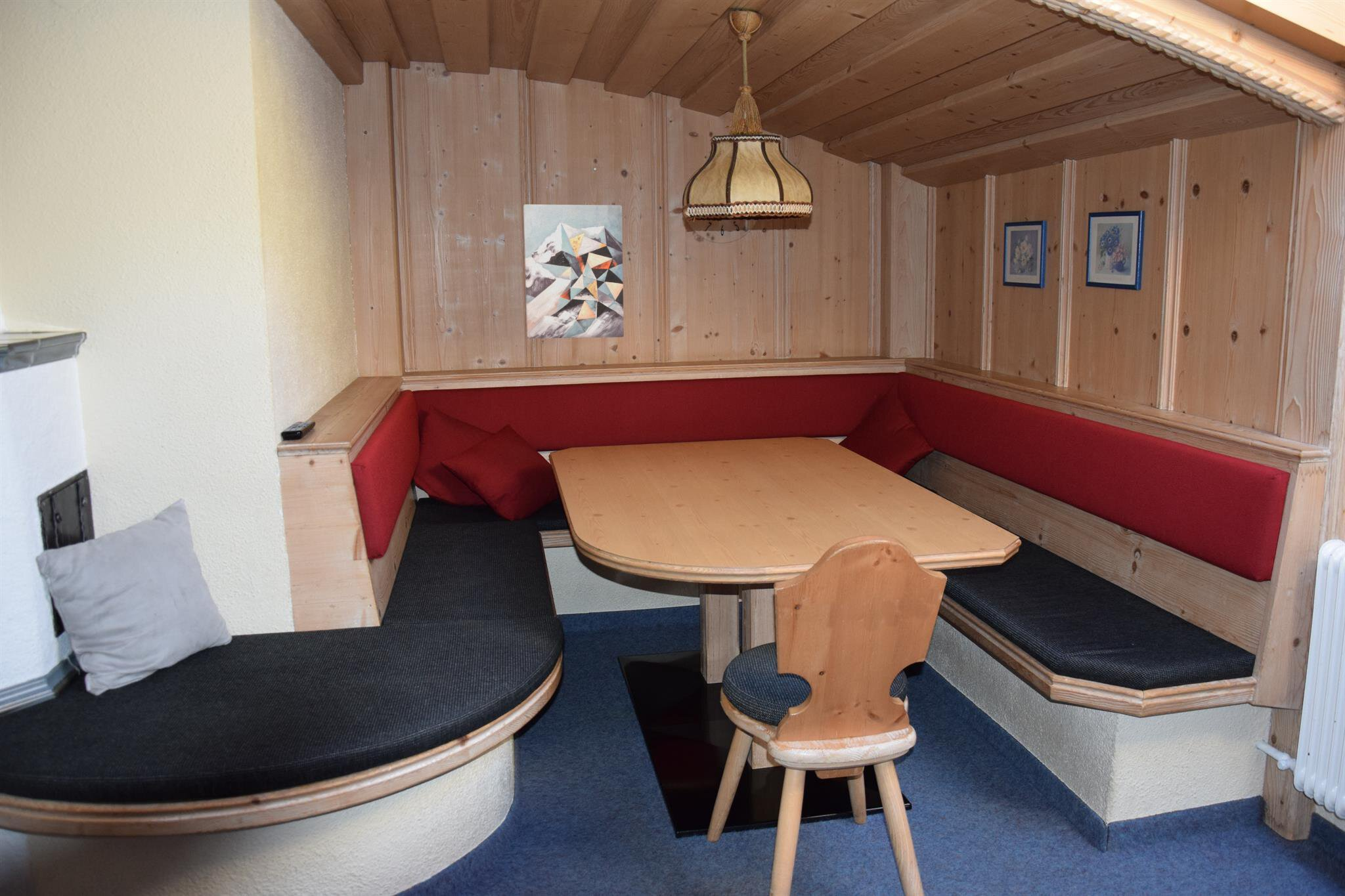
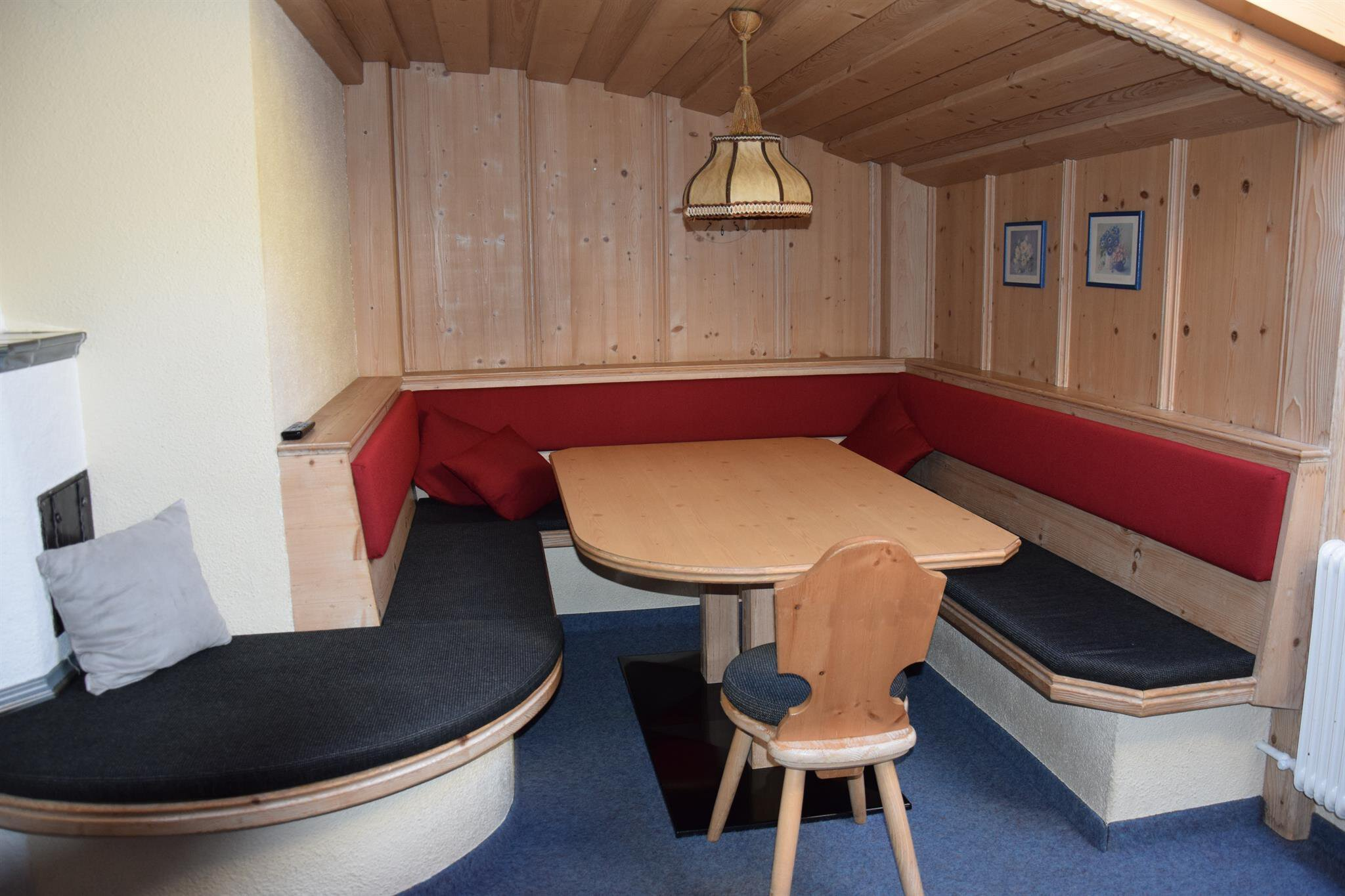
- wall art (574, 272)
